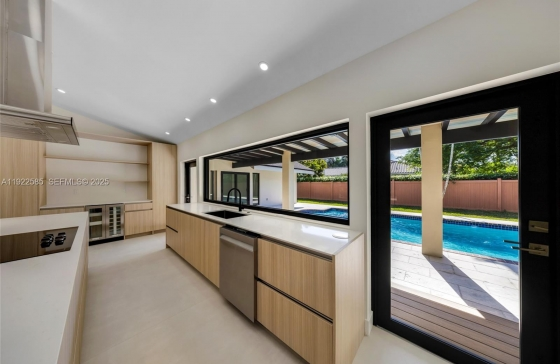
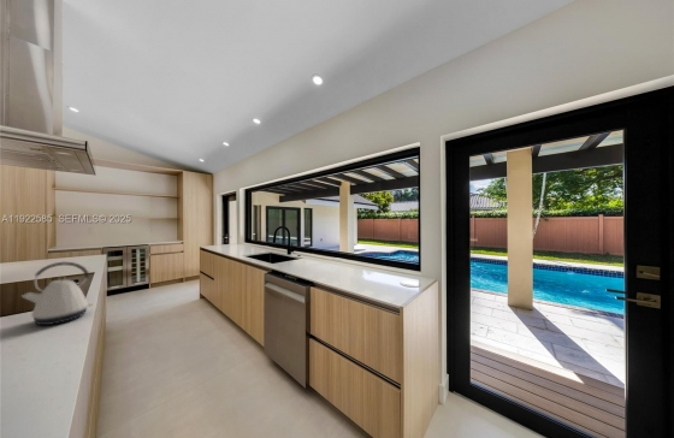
+ kettle (59, 290)
